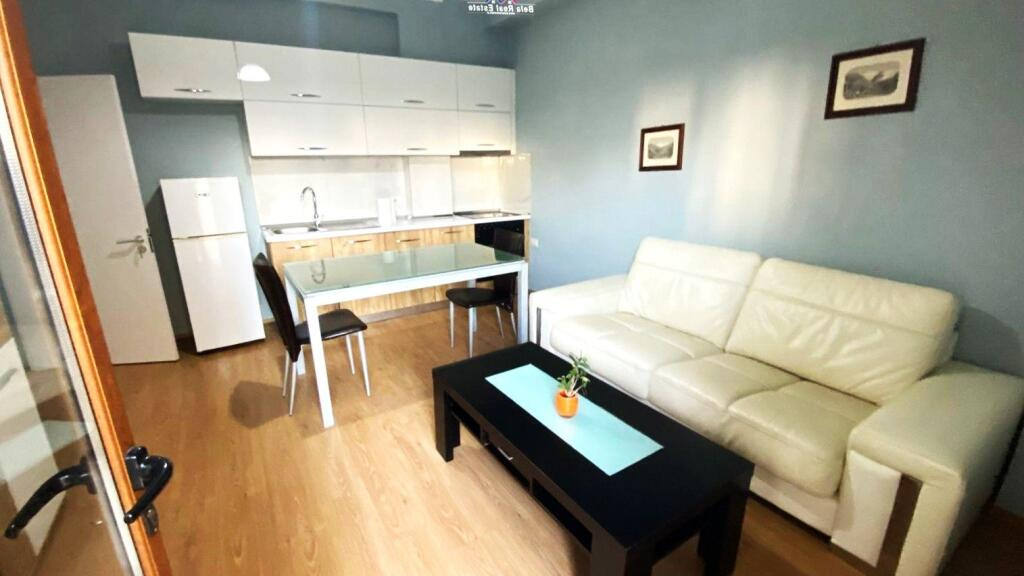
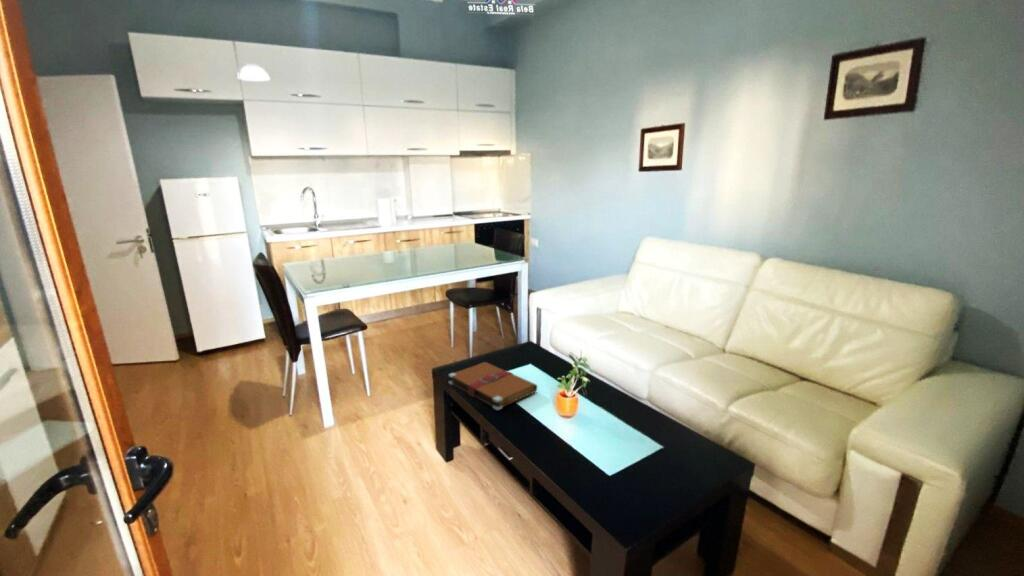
+ book (489, 380)
